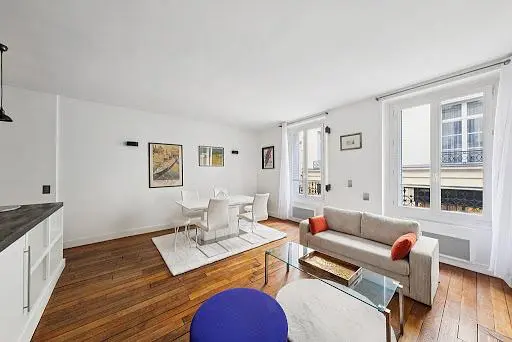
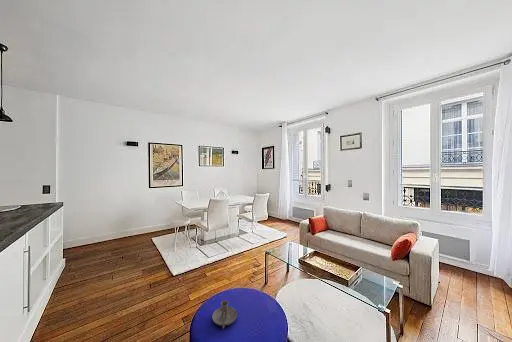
+ candle holder (224, 313)
